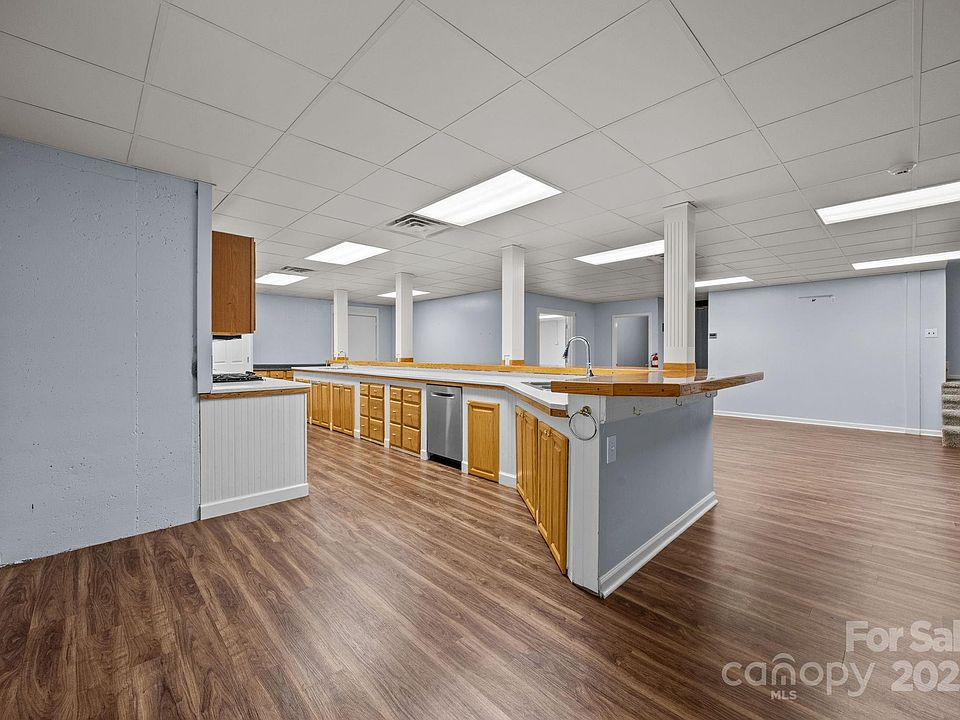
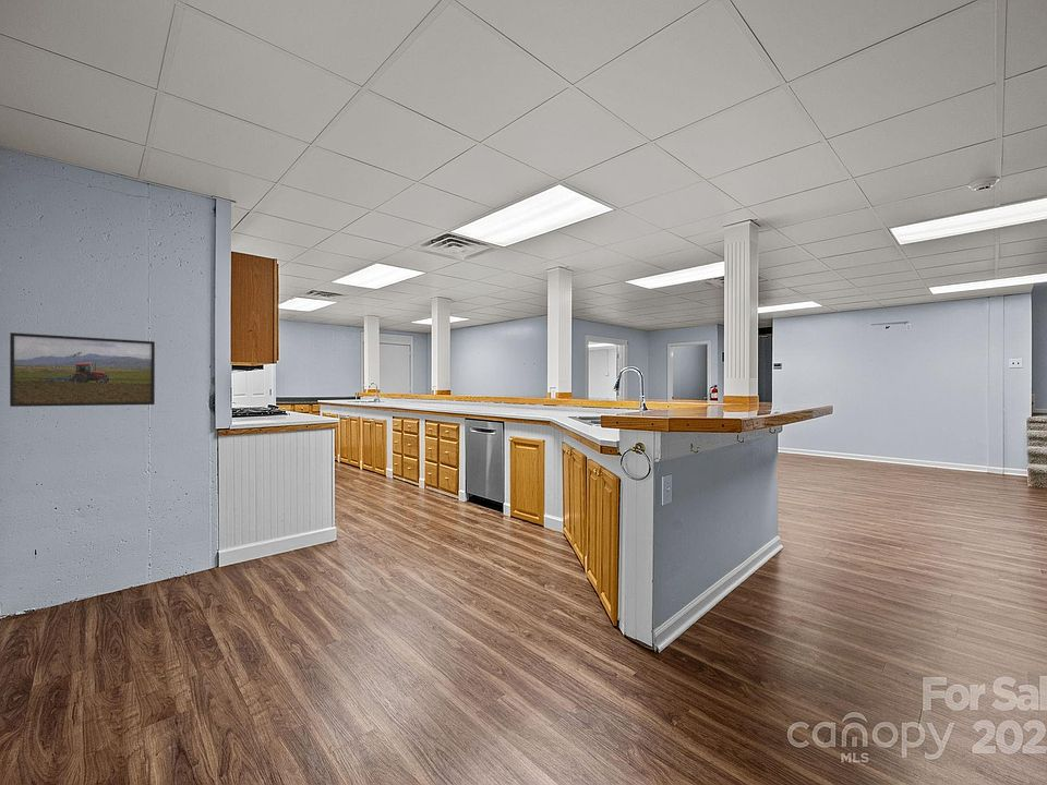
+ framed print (87, 371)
